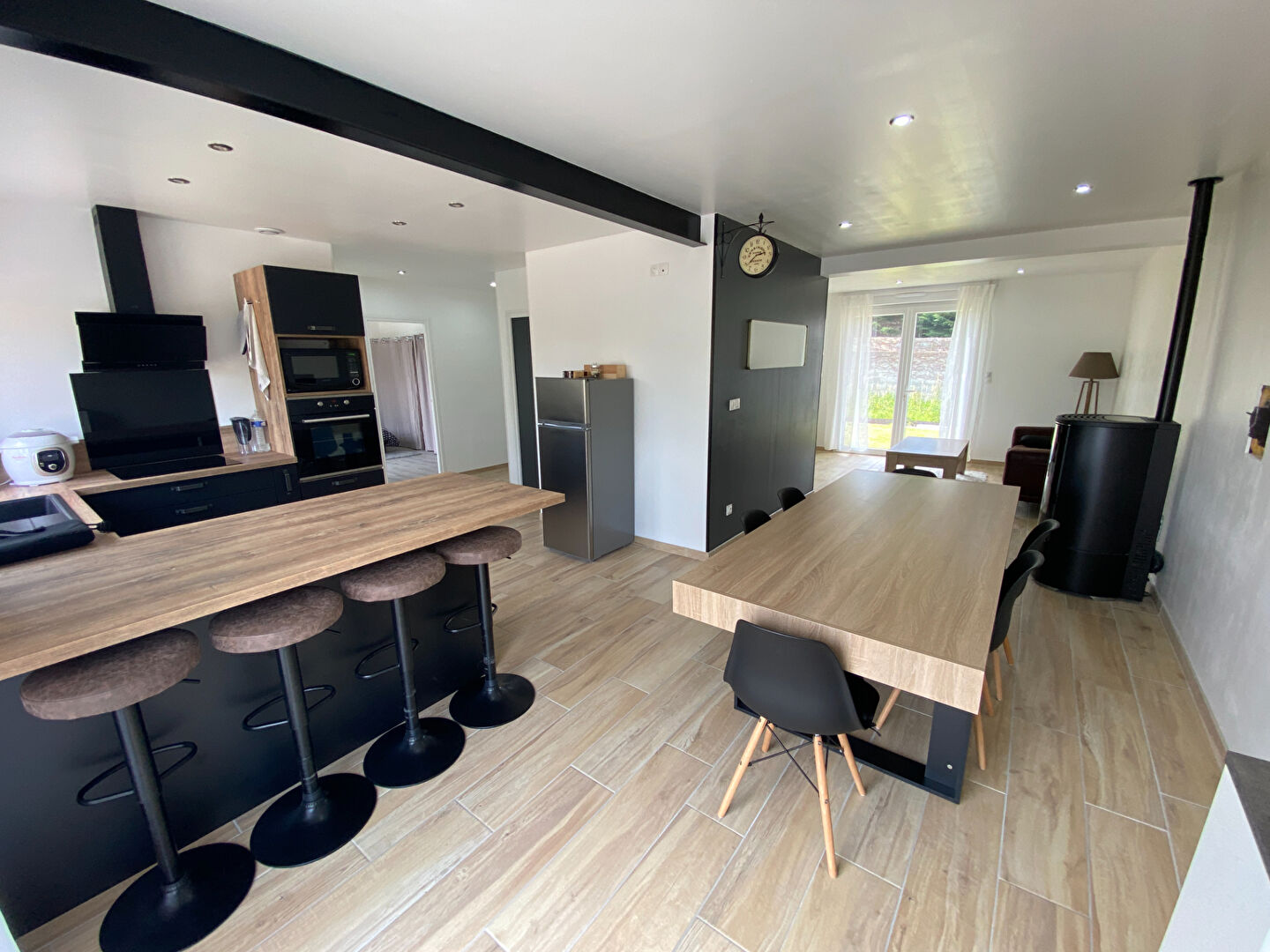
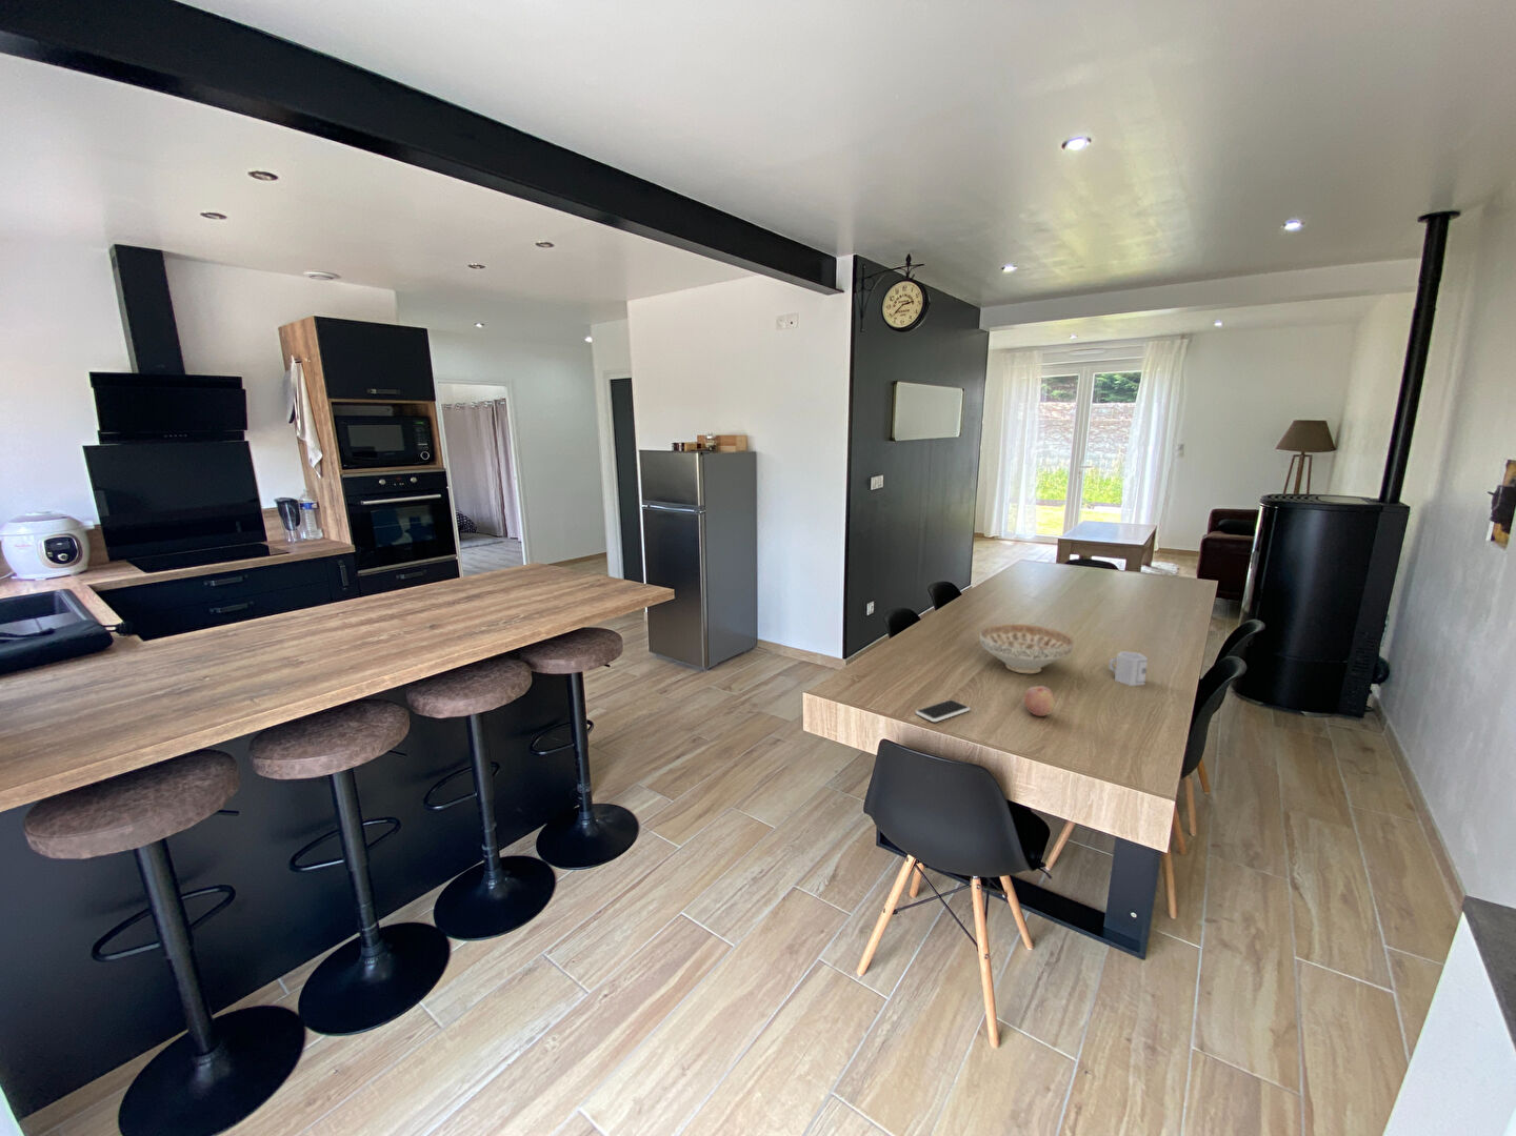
+ cup (1127, 667)
+ smartphone (942, 710)
+ fruit (1039, 700)
+ decorative bowl (1023, 652)
